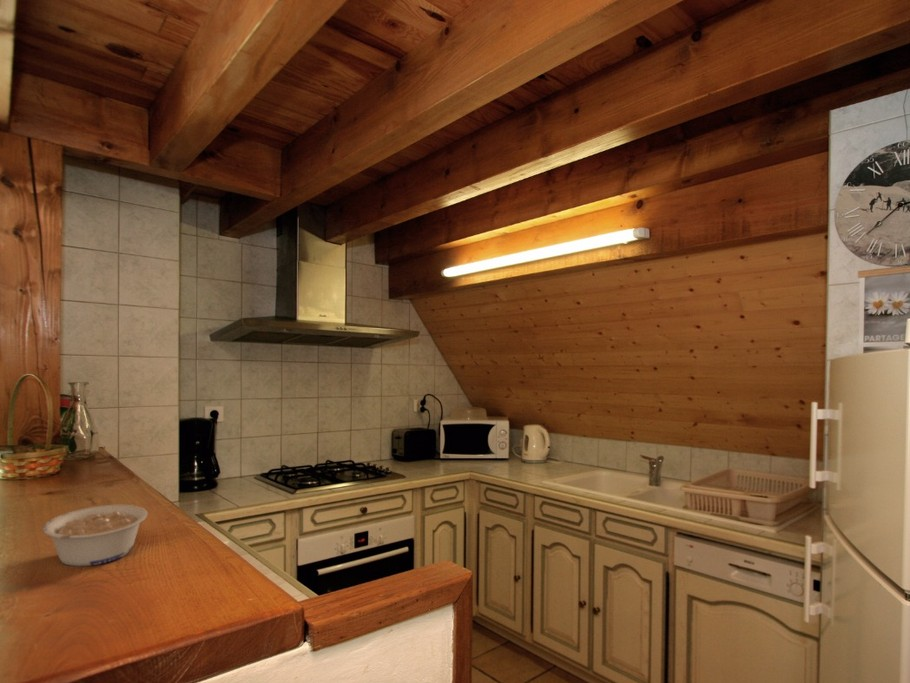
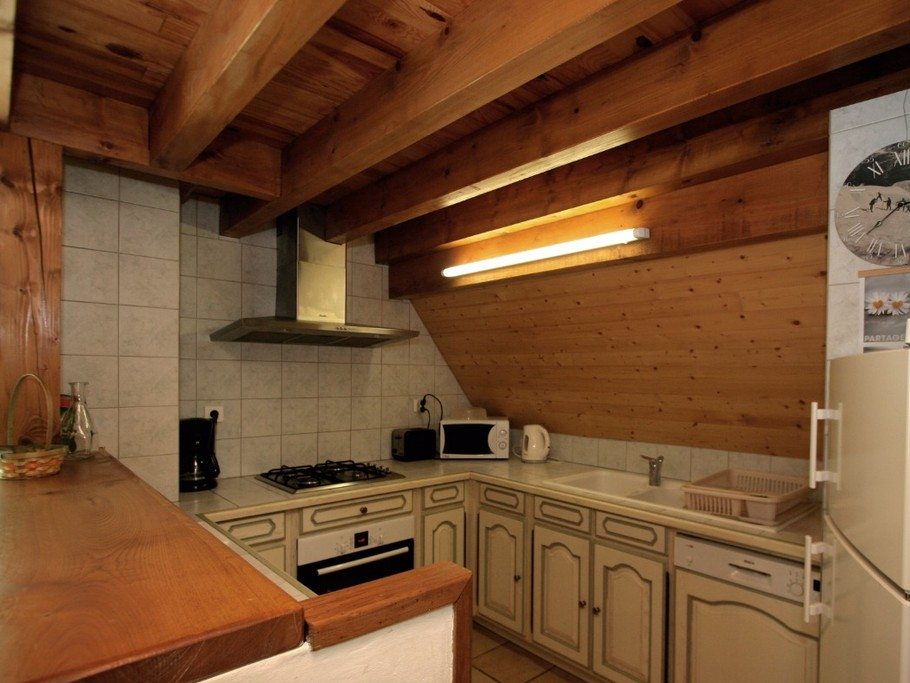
- legume (97, 534)
